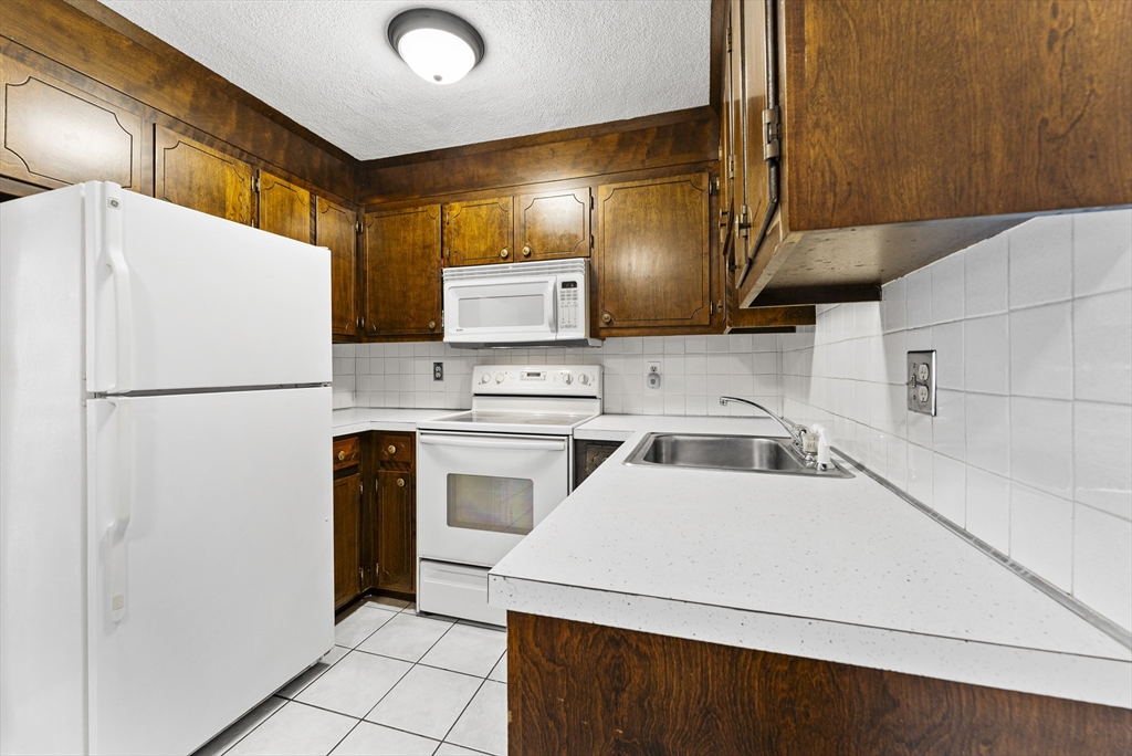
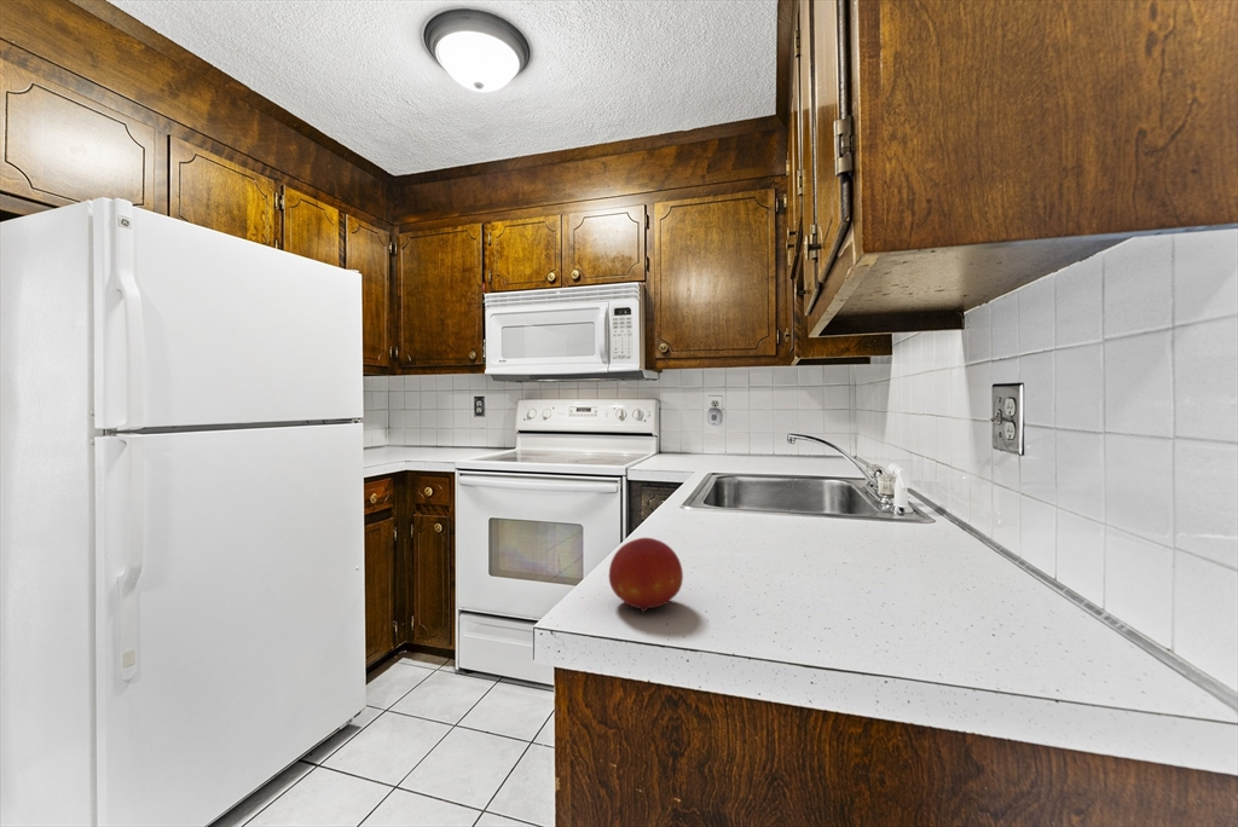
+ fruit (646, 571)
